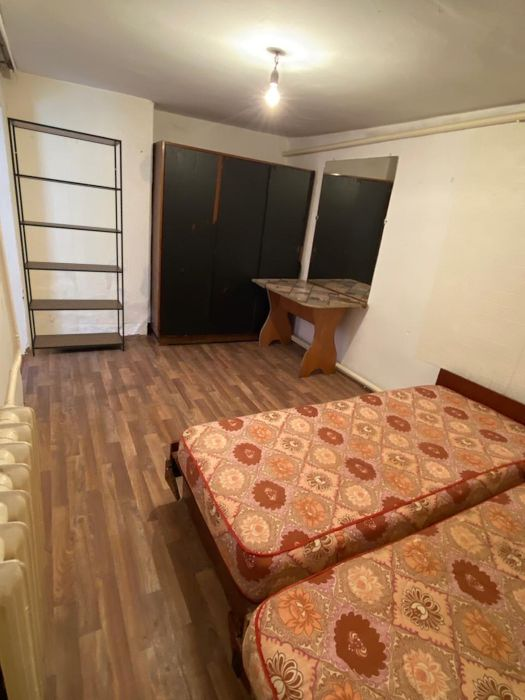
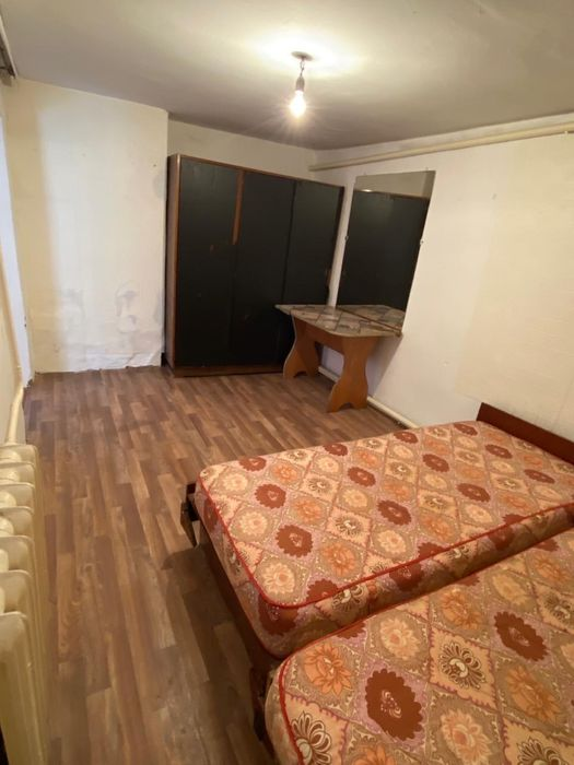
- shelf (74, 263)
